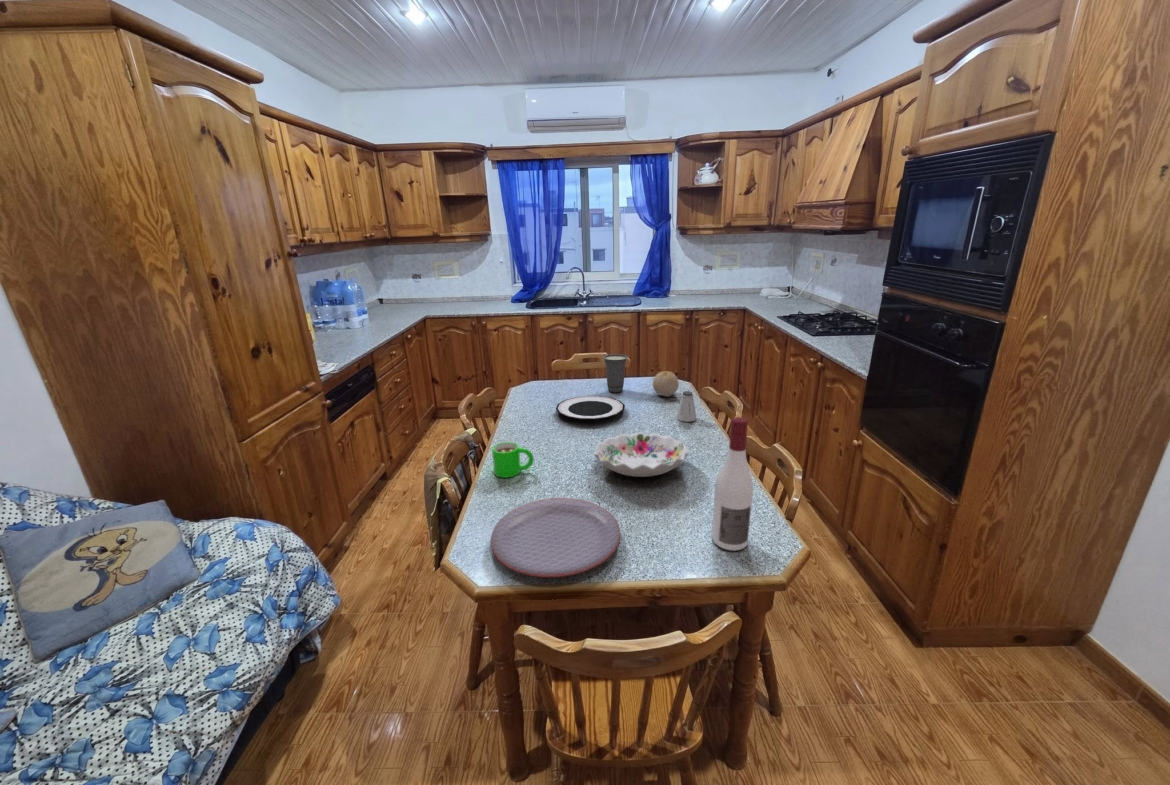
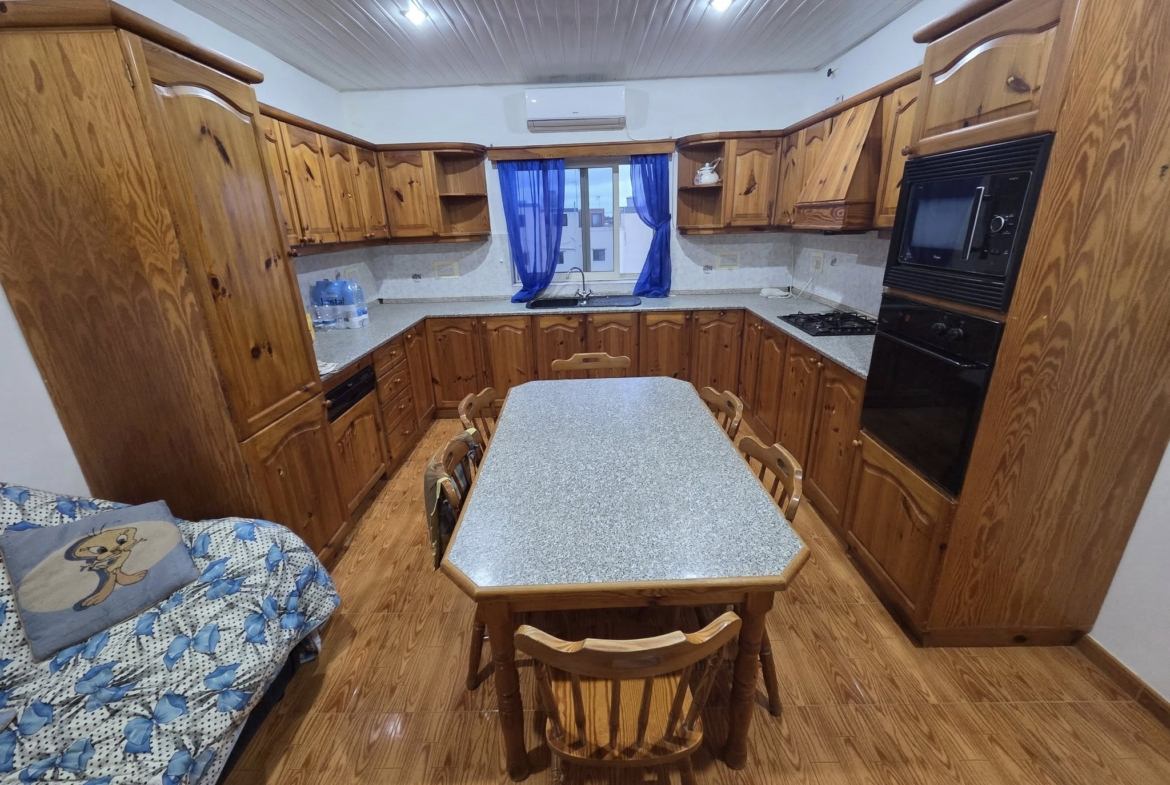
- cup (615, 373)
- fruit (665, 383)
- saltshaker (687, 405)
- decorative bowl (640, 455)
- alcohol (734, 482)
- plate (556, 536)
- plate (590, 409)
- mug (513, 459)
